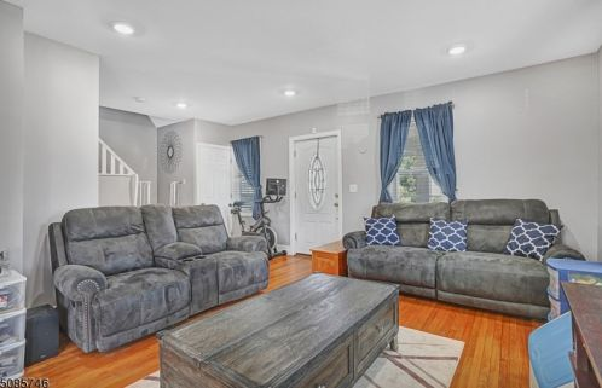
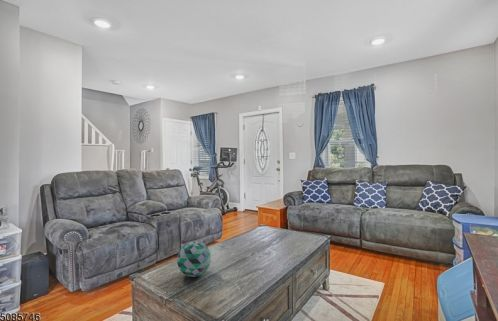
+ decorative ball (194, 258)
